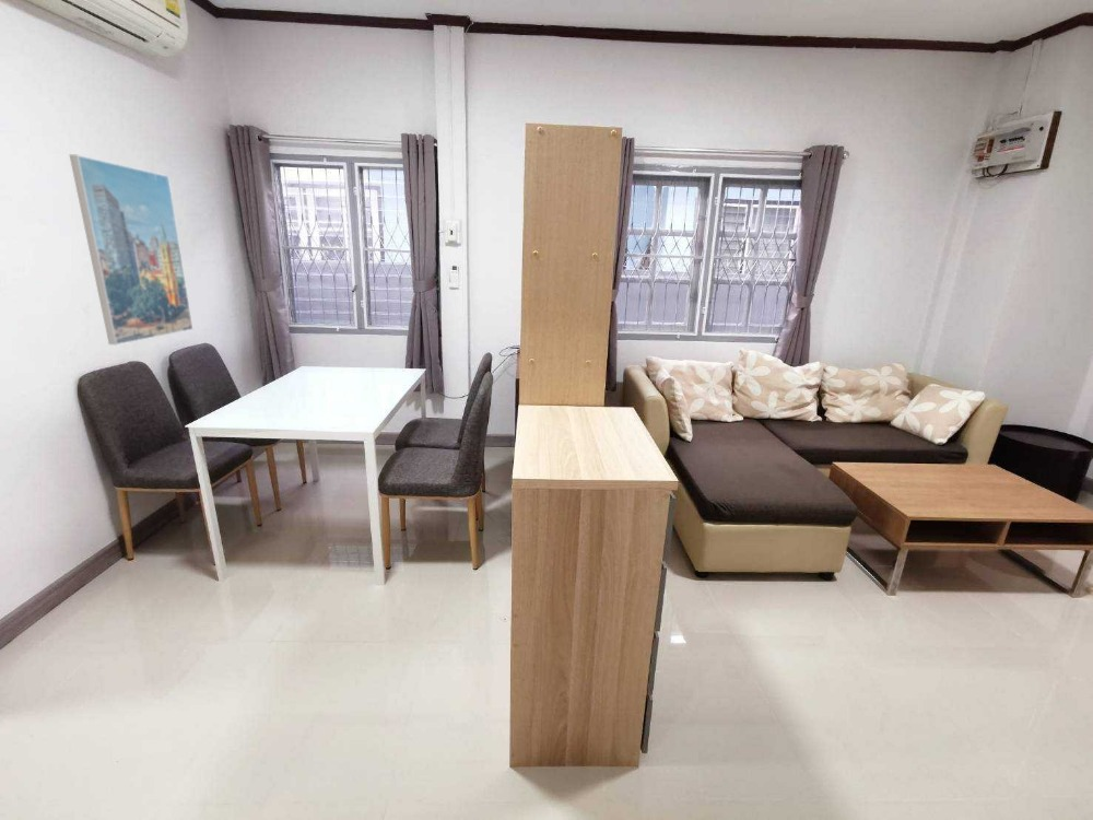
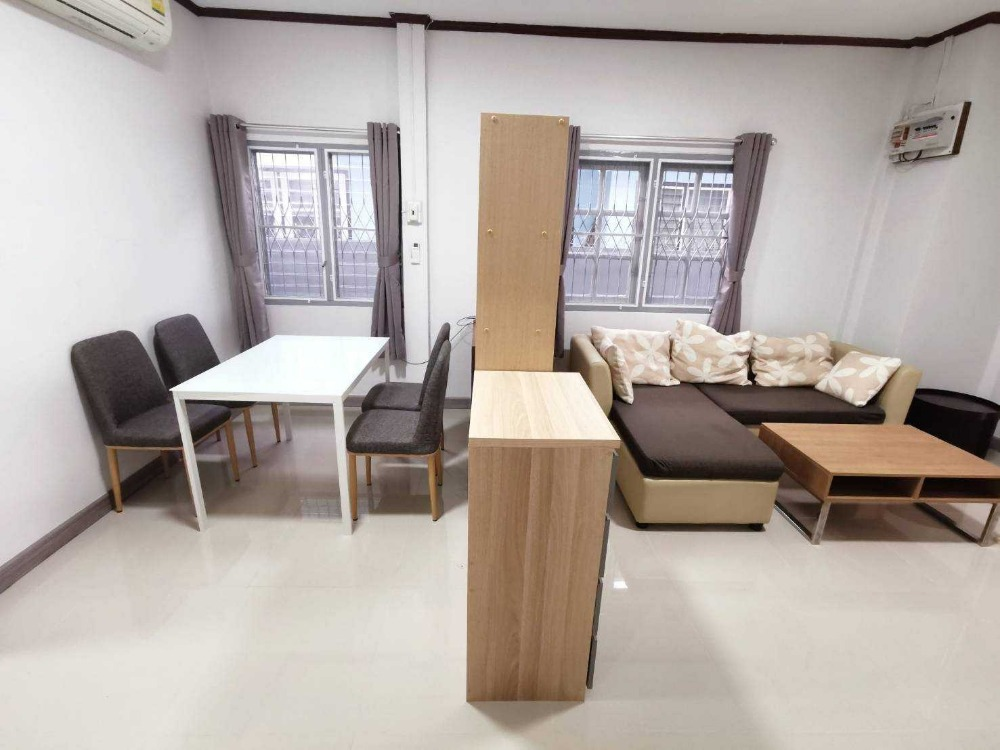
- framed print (140, 255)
